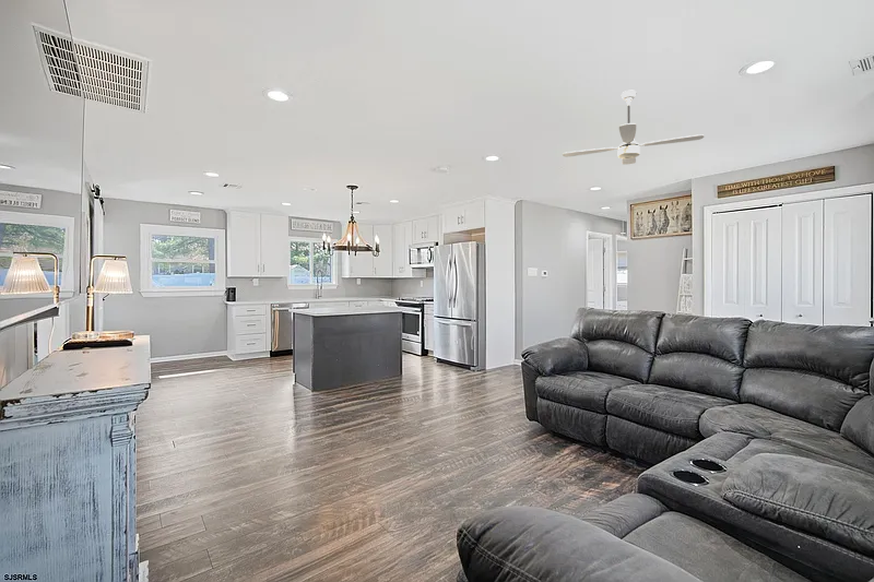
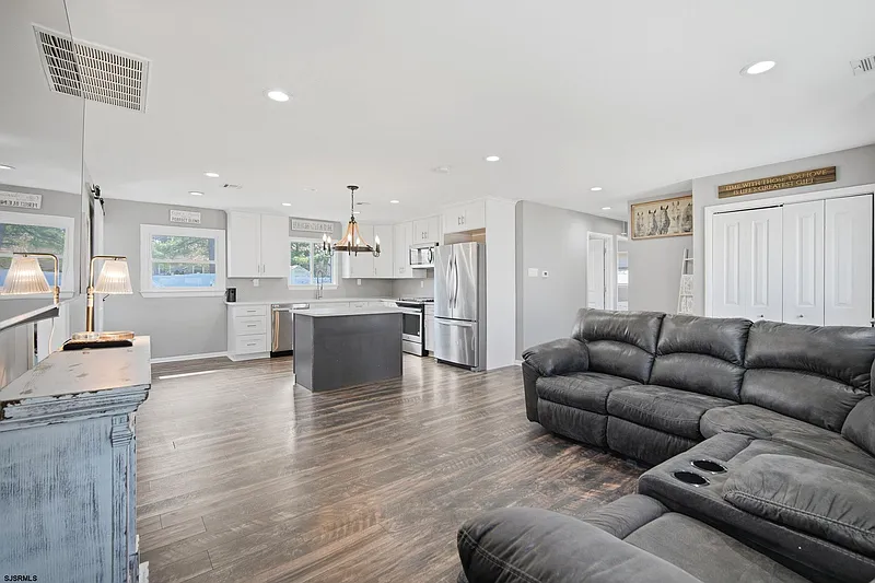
- ceiling fan (628, 124)
